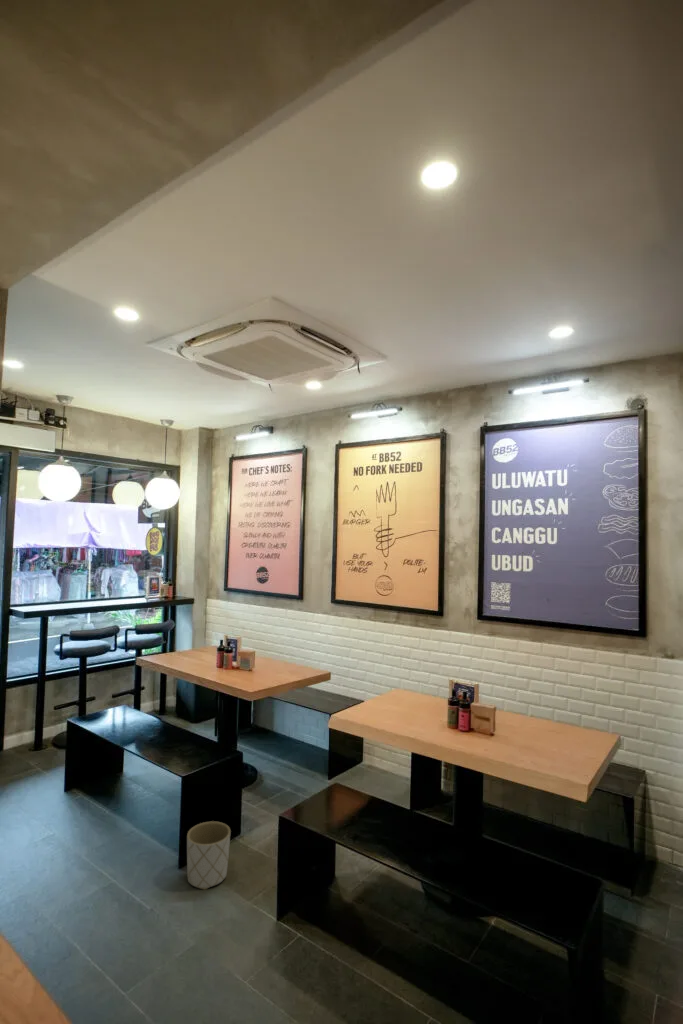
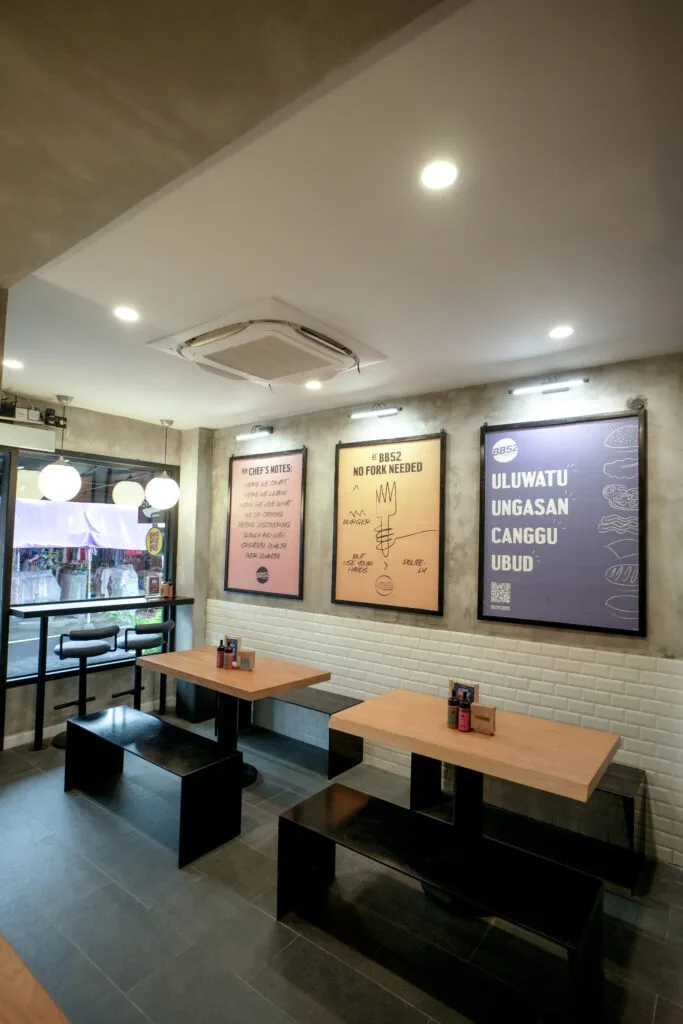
- planter (208, 855)
